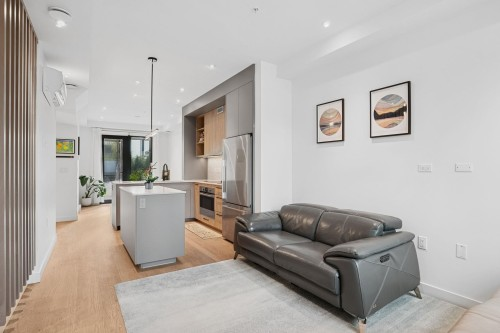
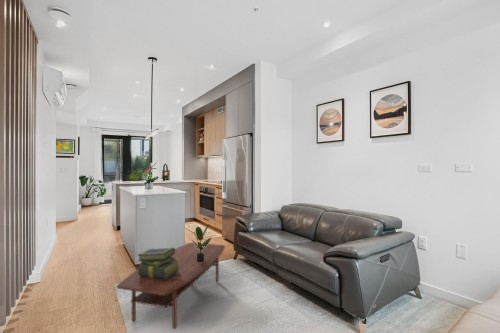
+ potted plant (203, 243)
+ coffee table (181, 279)
+ stack of books (157, 262)
